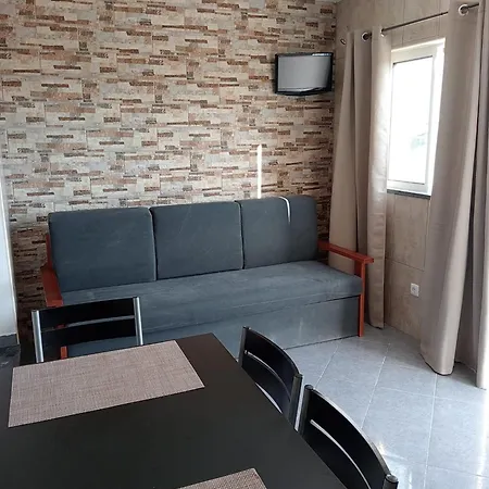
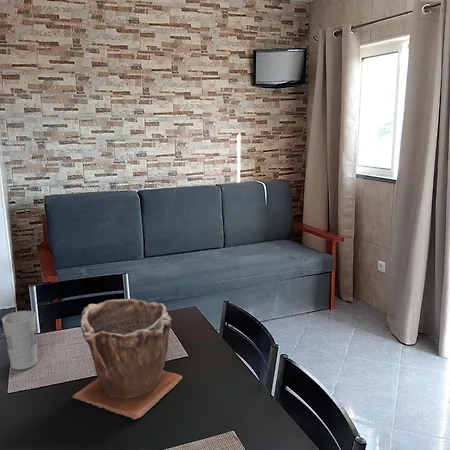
+ plant pot (126, 350)
+ cup (21, 340)
